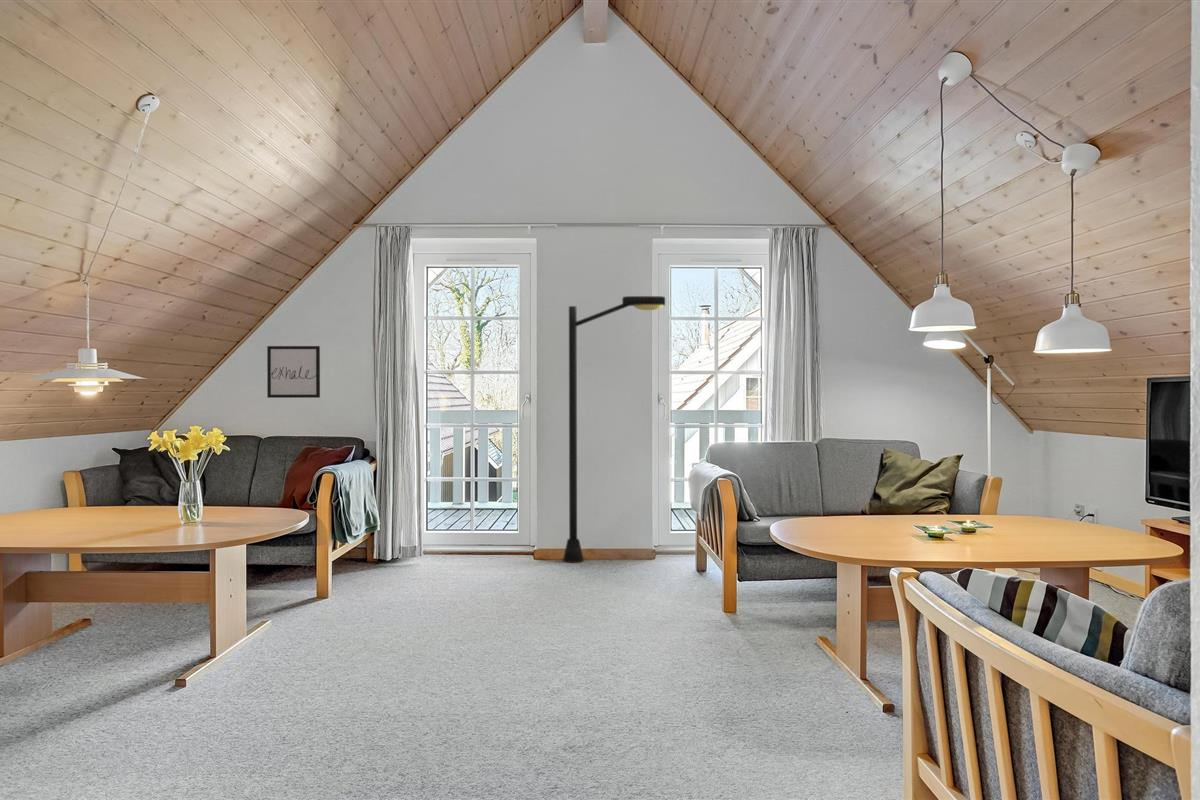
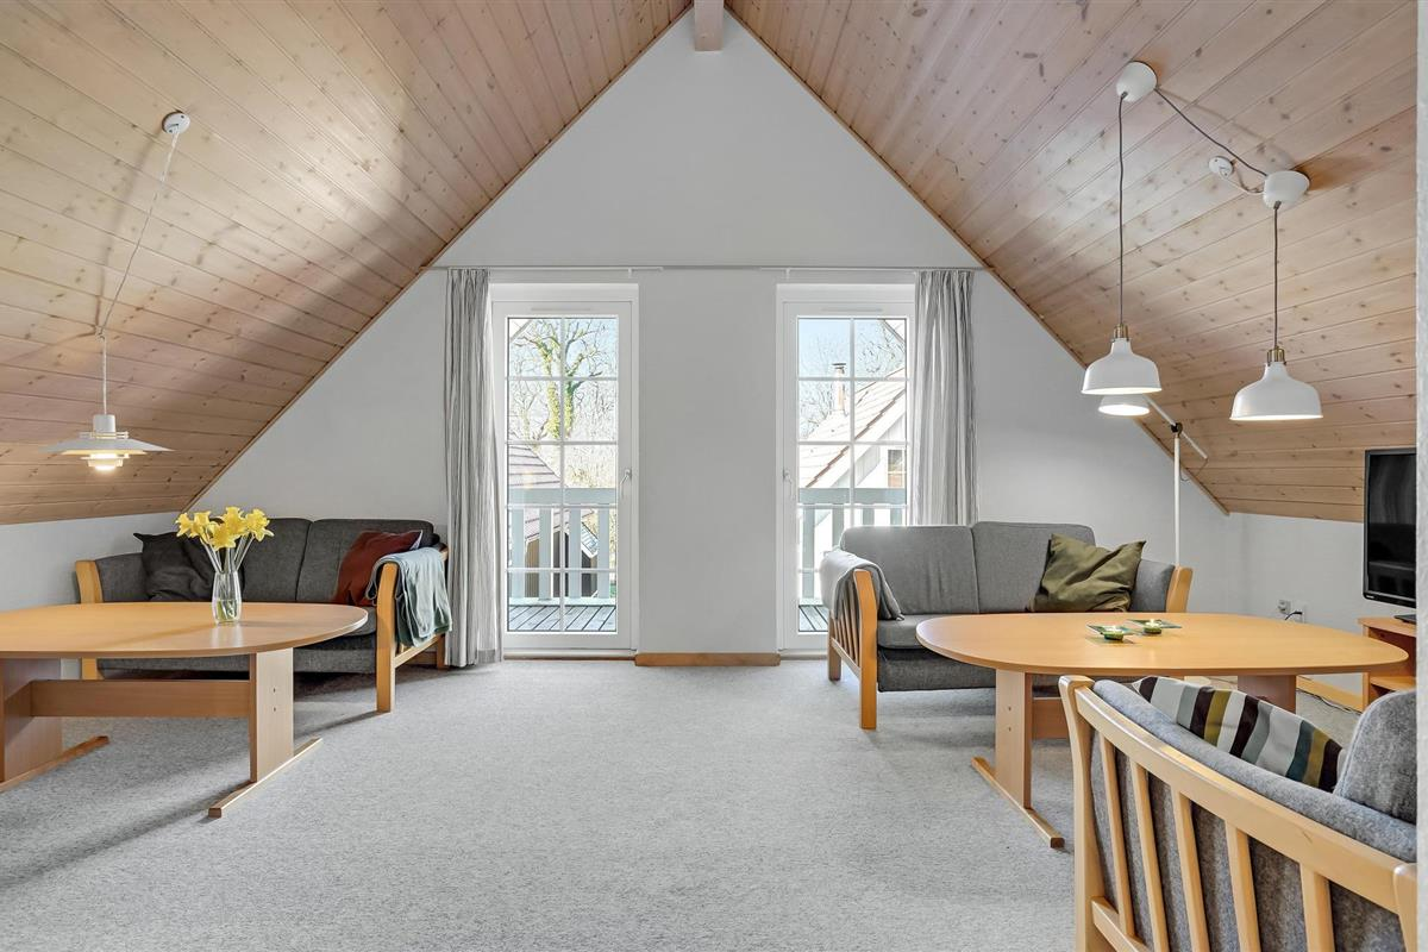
- floor lamp (576, 428)
- wall art (293, 371)
